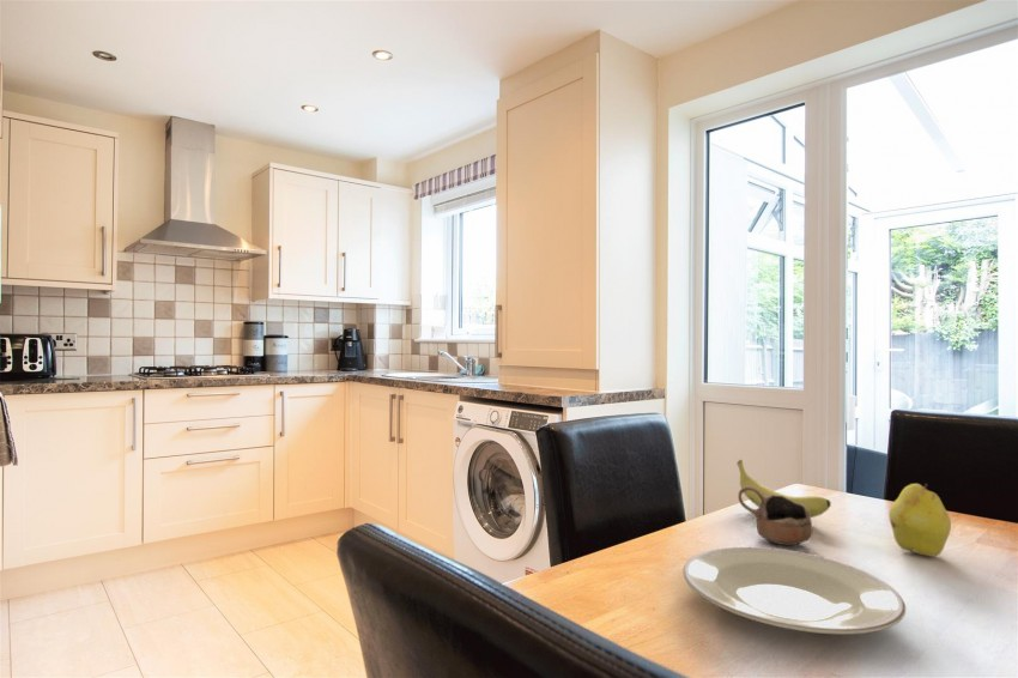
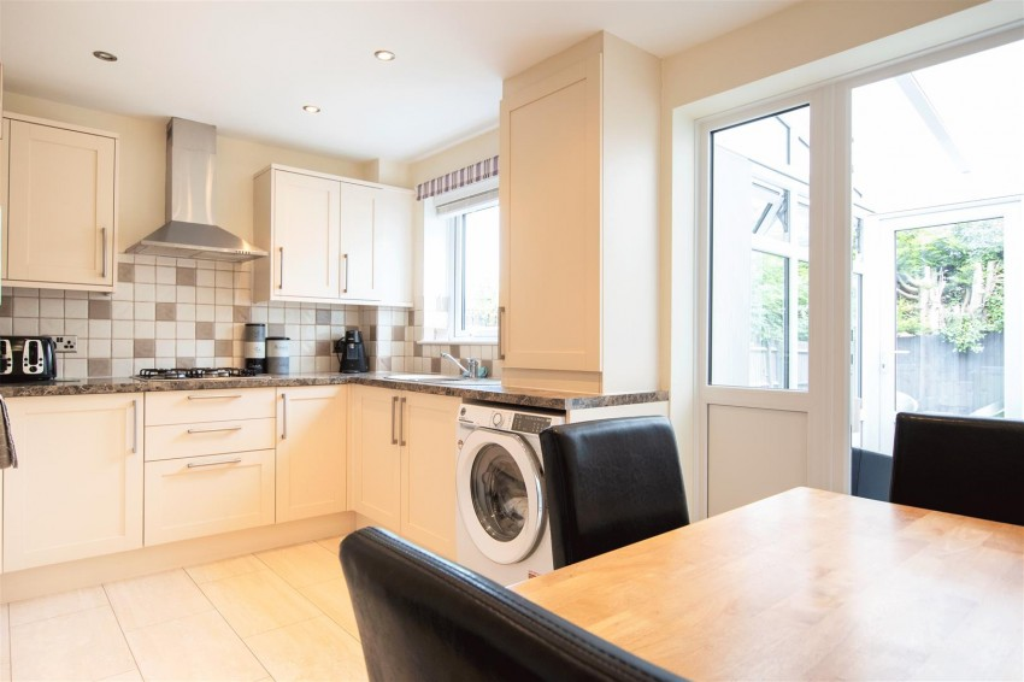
- fruit (919, 517)
- plate (786, 593)
- fruit (778, 492)
- cup (776, 513)
